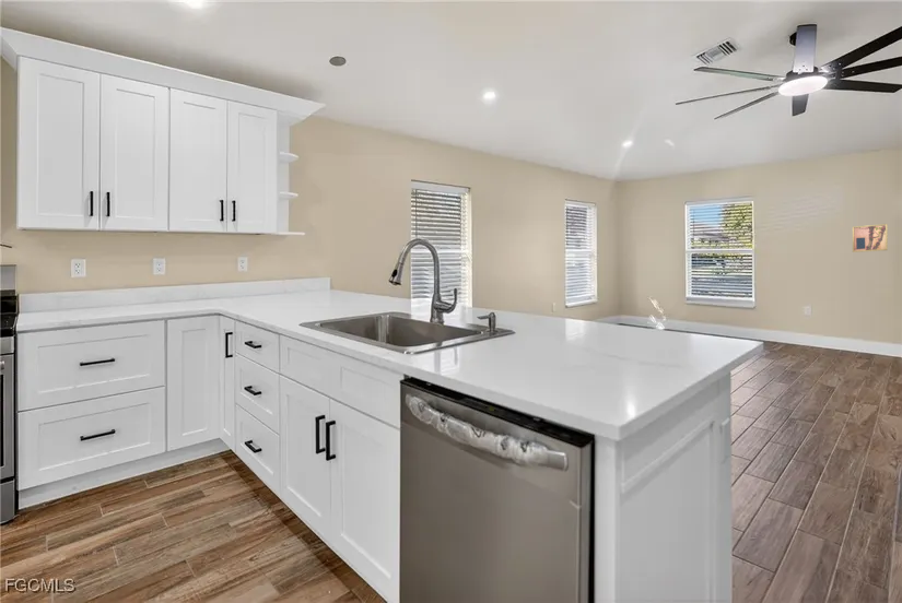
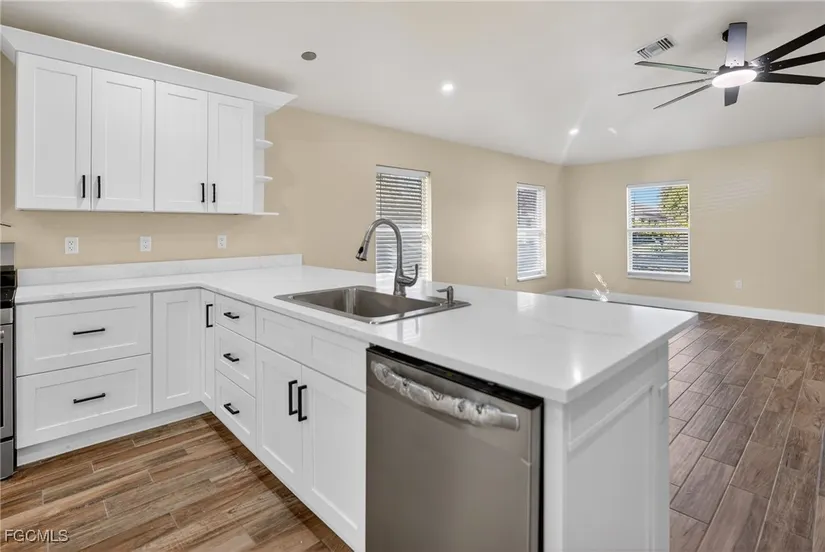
- wall art (869, 238)
